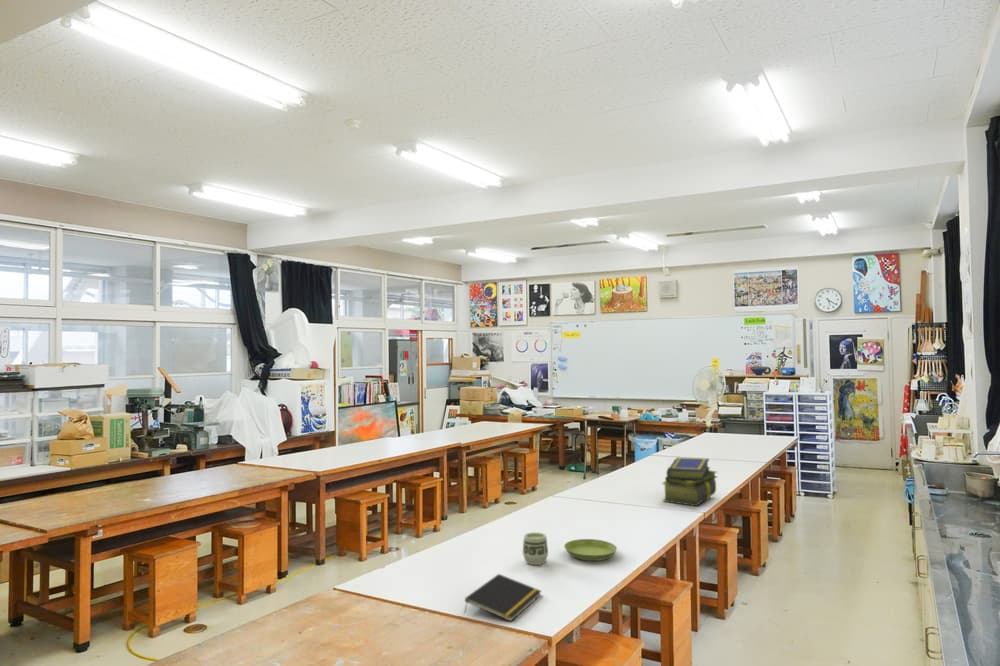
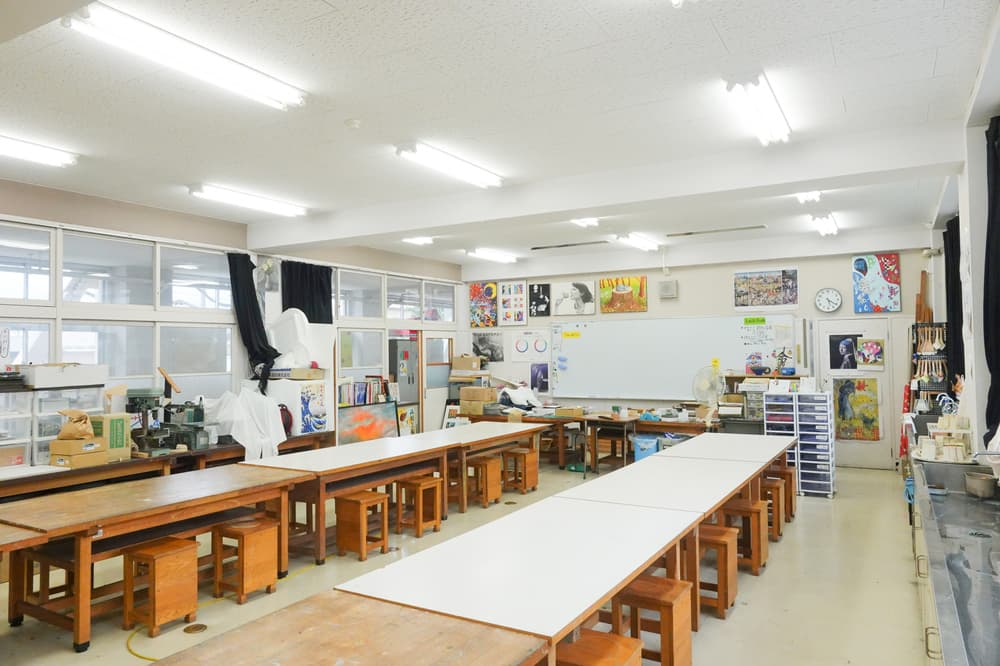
- saucer (590, 550)
- cup (535, 548)
- notepad (504, 596)
- stack of books (690, 480)
